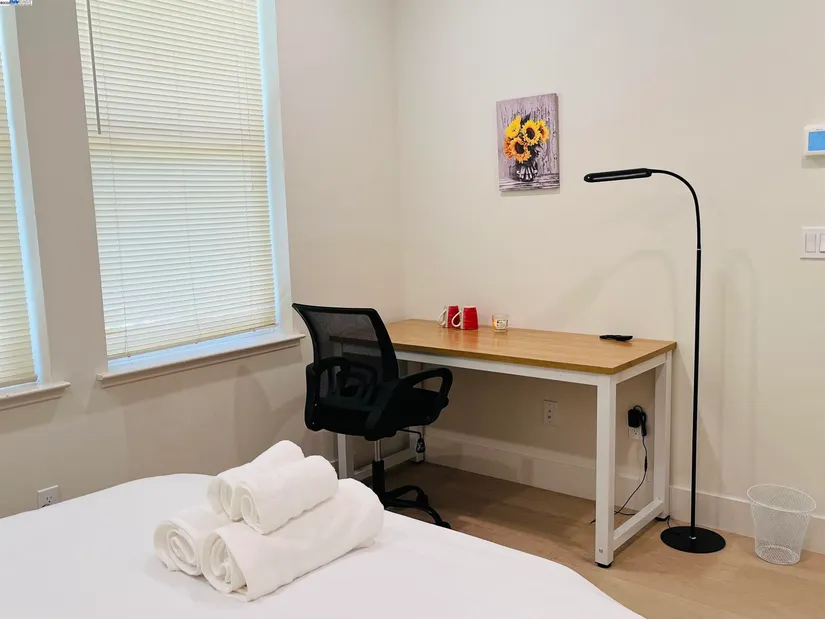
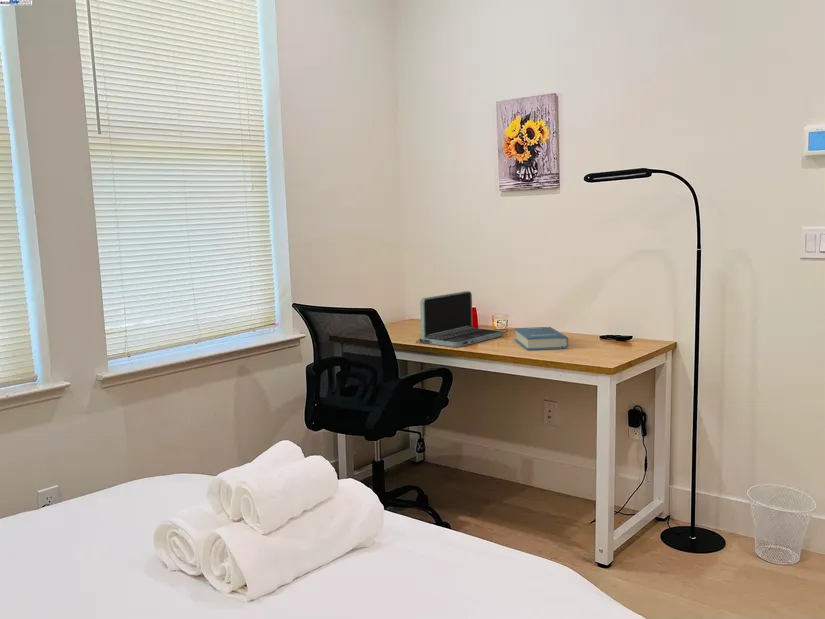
+ hardback book (540, 338)
+ laptop (458, 317)
